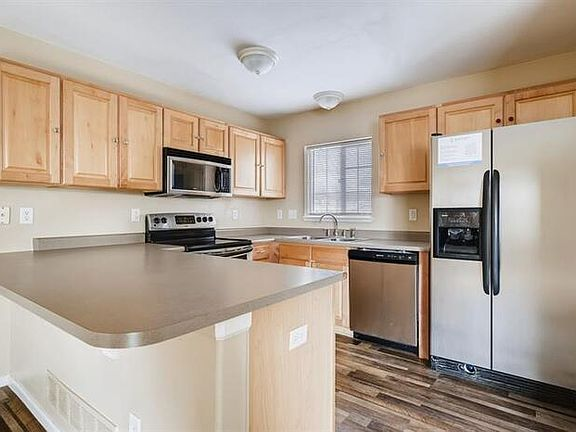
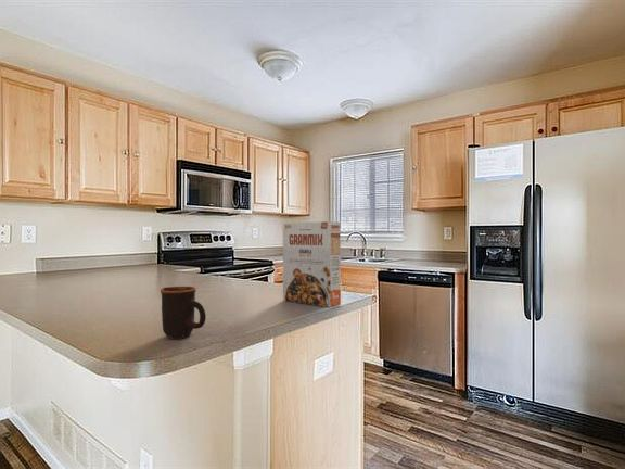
+ cereal box (310, 262)
+ mug (183, 312)
